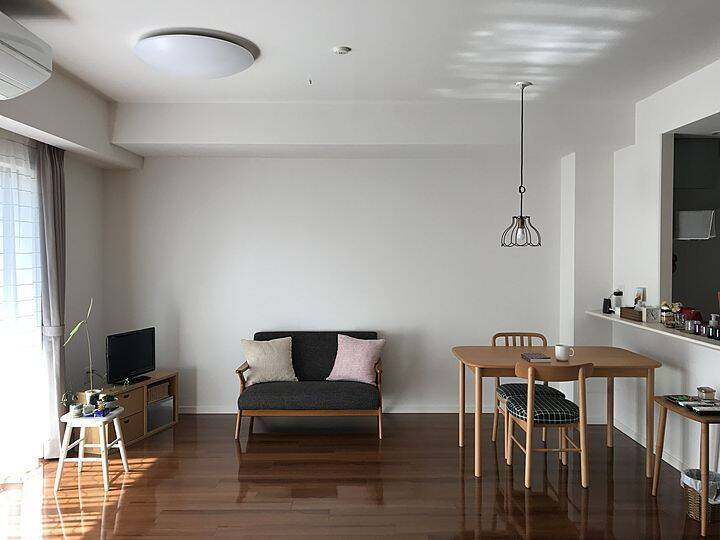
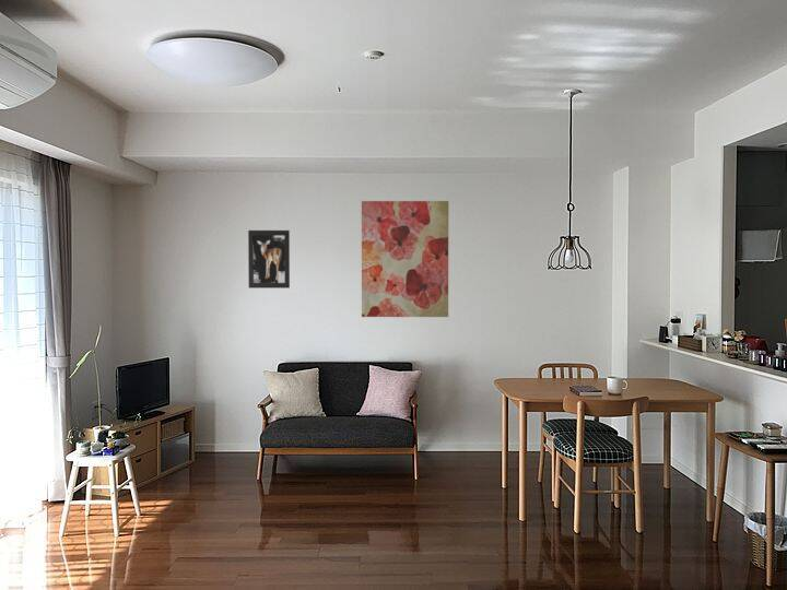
+ wall art (269, 259)
+ wall art (404, 259)
